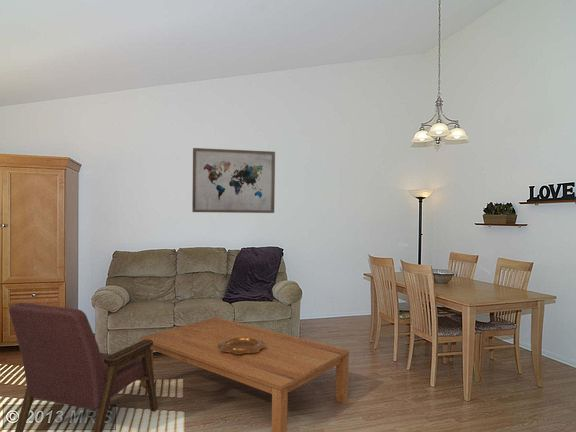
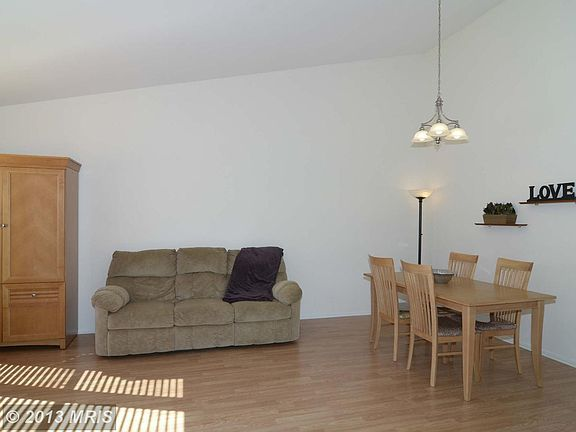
- armchair (89, 359)
- coffee table (240, 368)
- wall art (234, 181)
- decorative bowl (241, 344)
